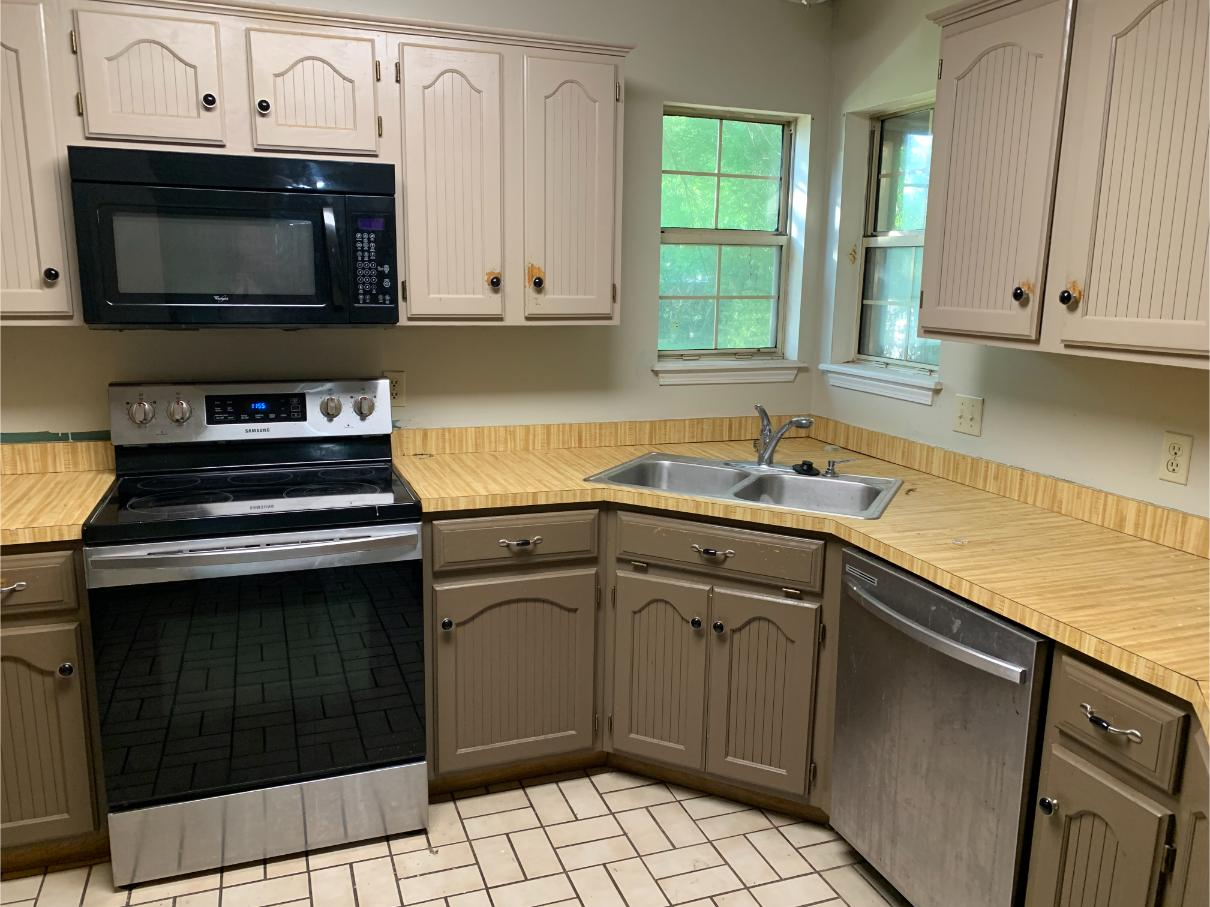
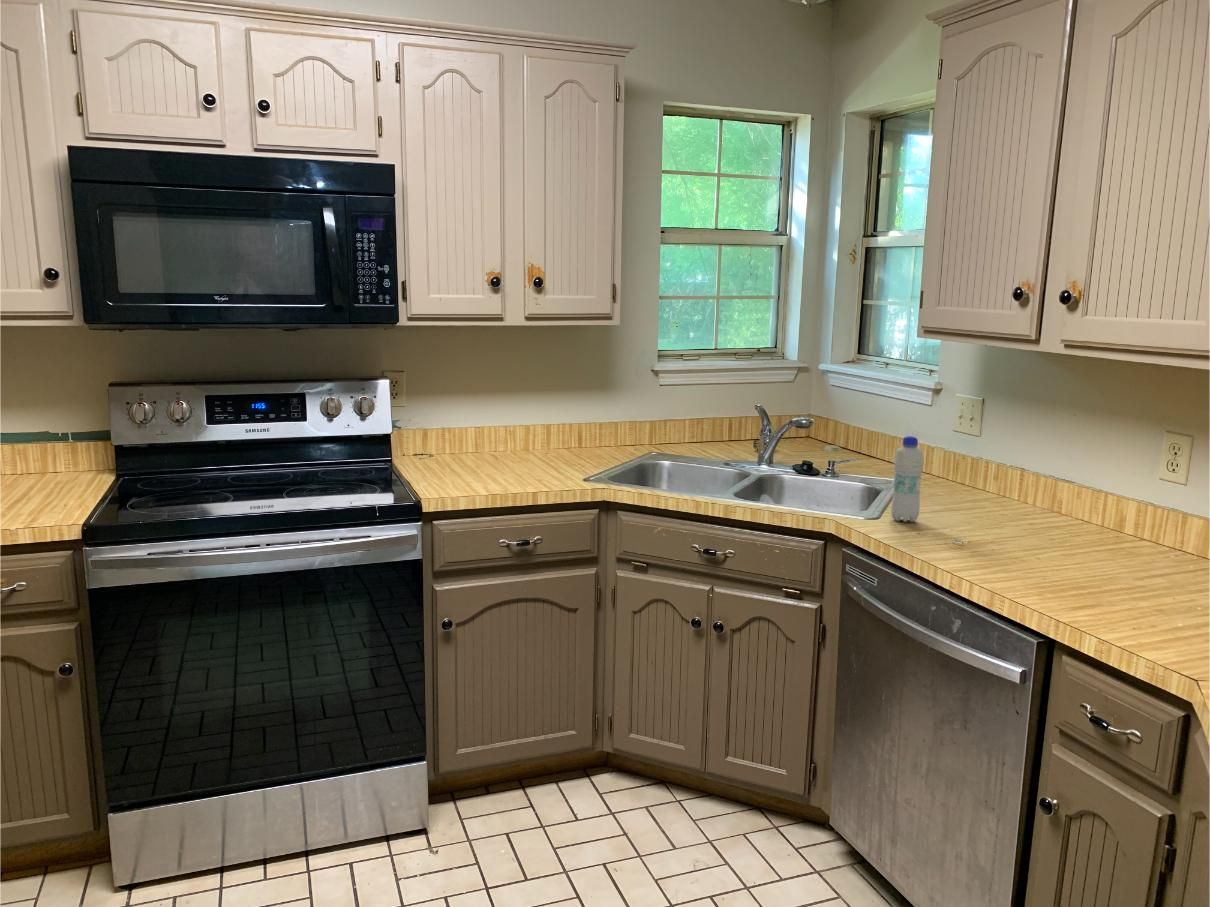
+ bottle (907, 478)
